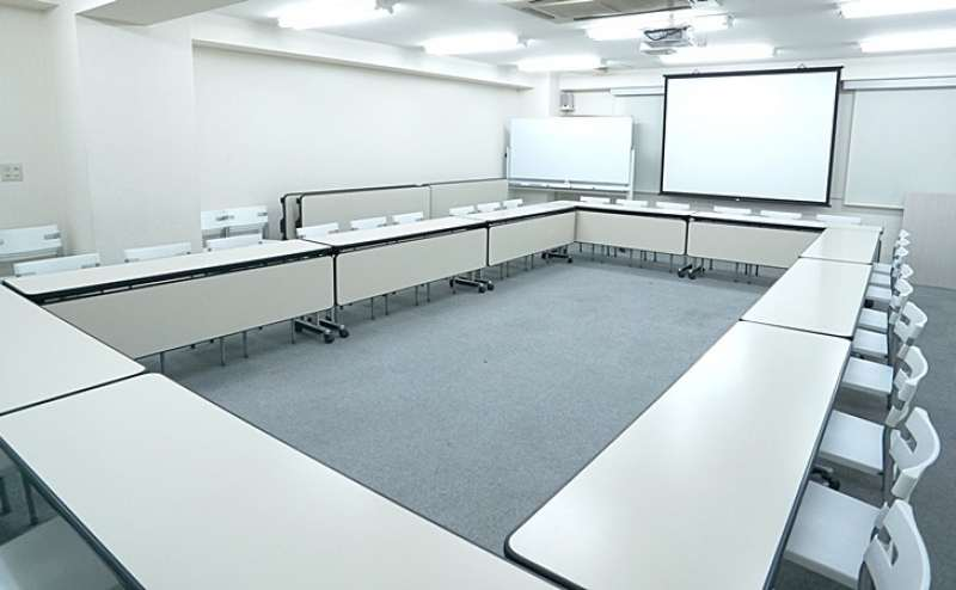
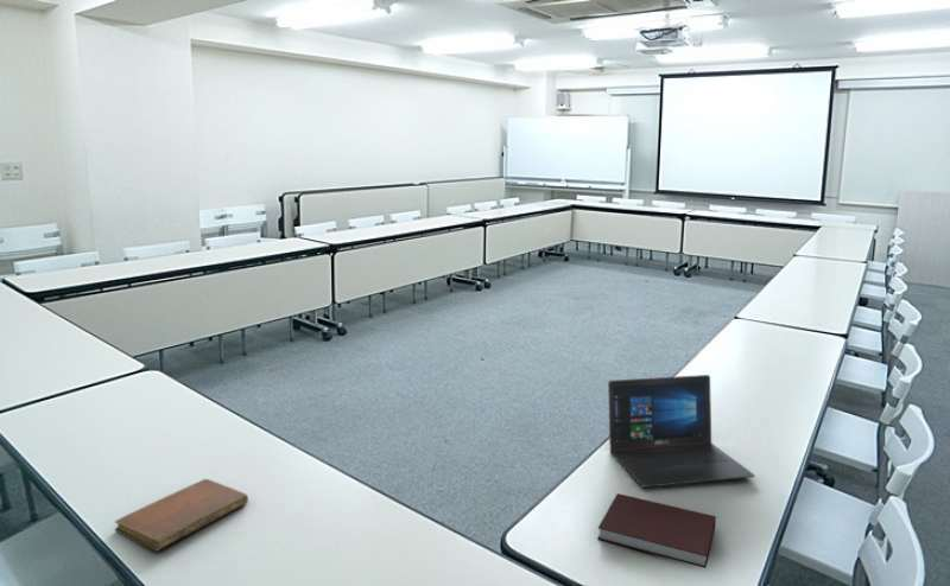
+ notebook (657, 527)
+ laptop (678, 427)
+ notebook (183, 511)
